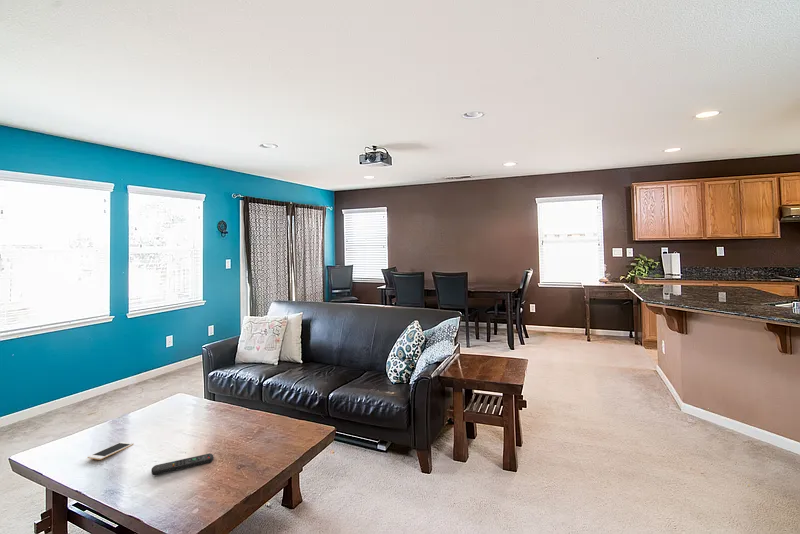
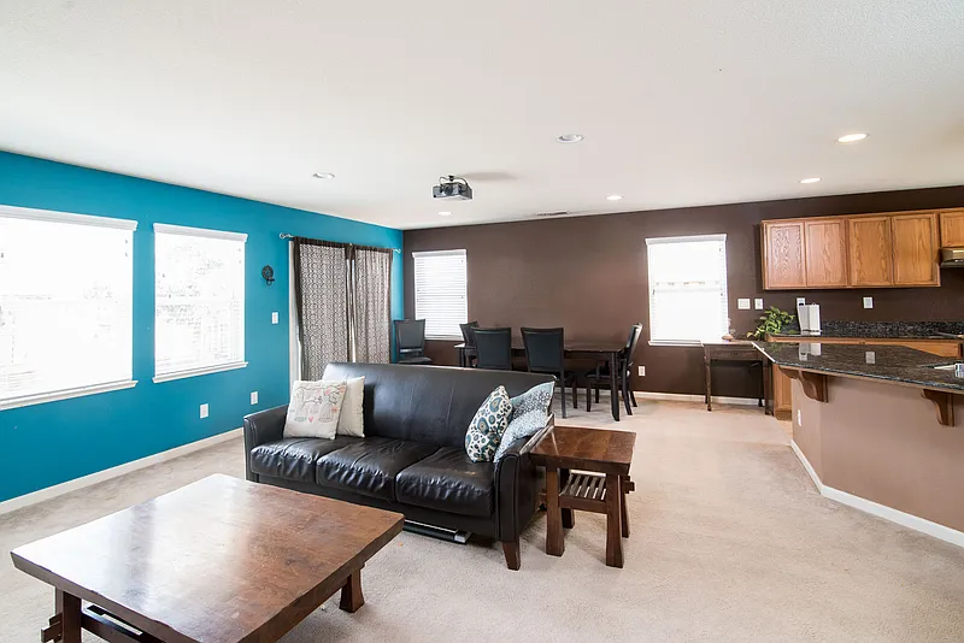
- cell phone (111, 450)
- remote control (183, 463)
